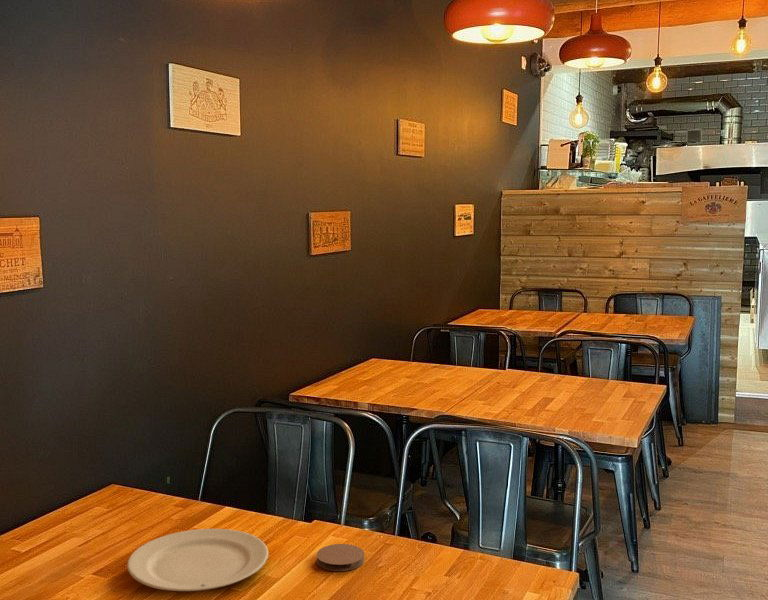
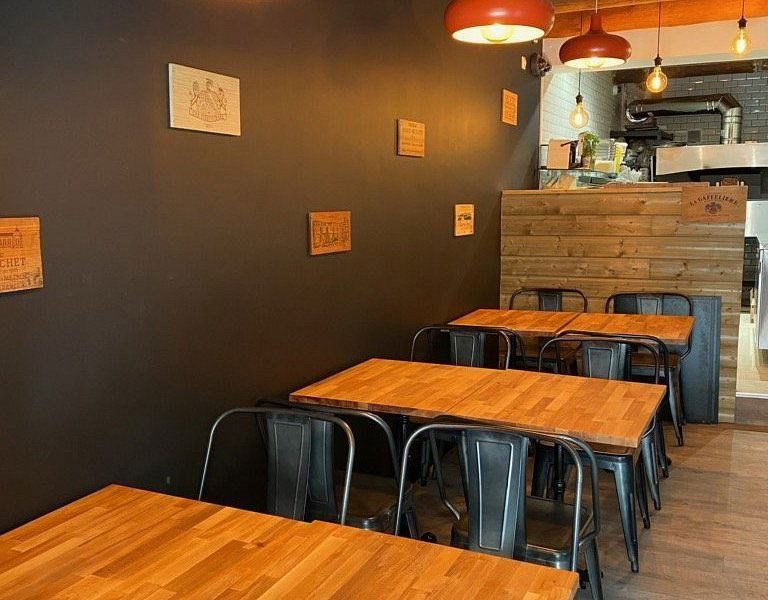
- chinaware (199, 562)
- coaster (340, 557)
